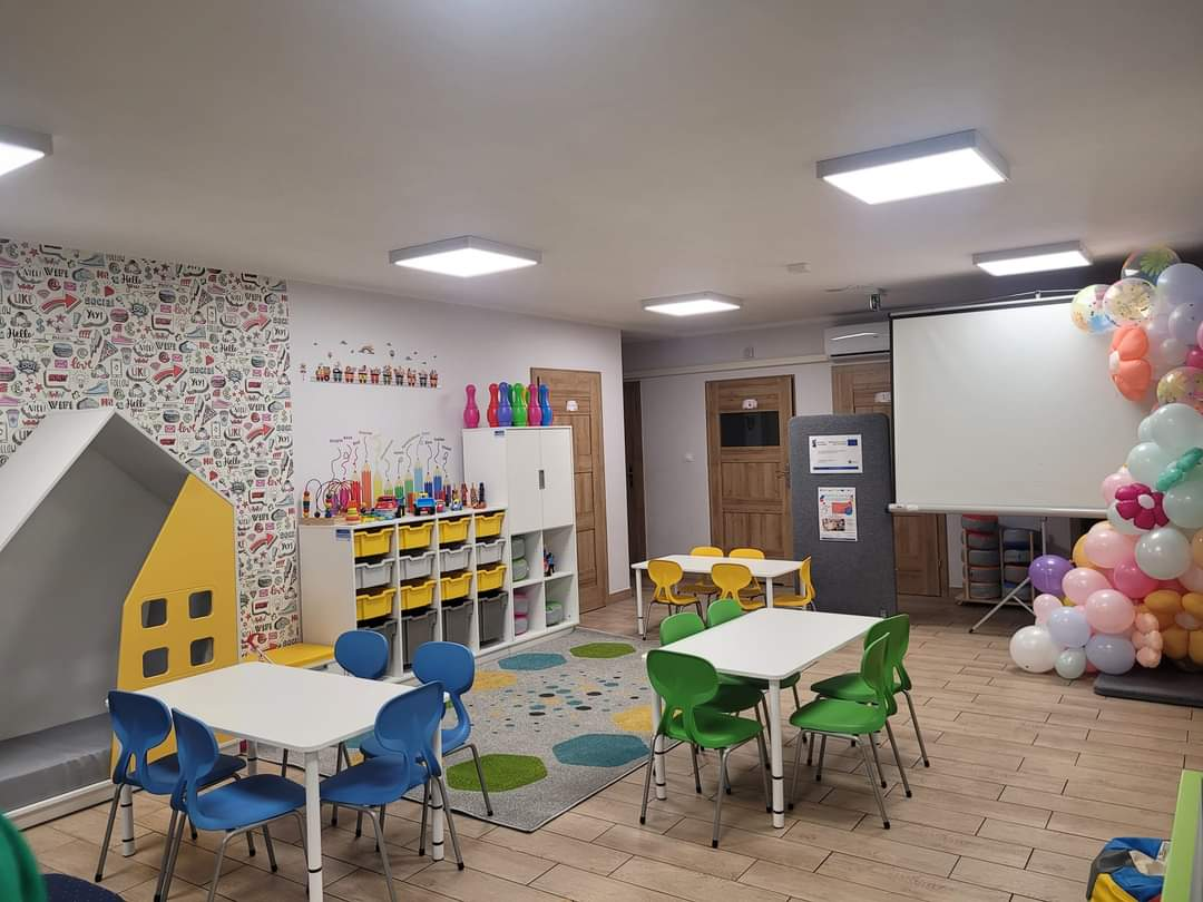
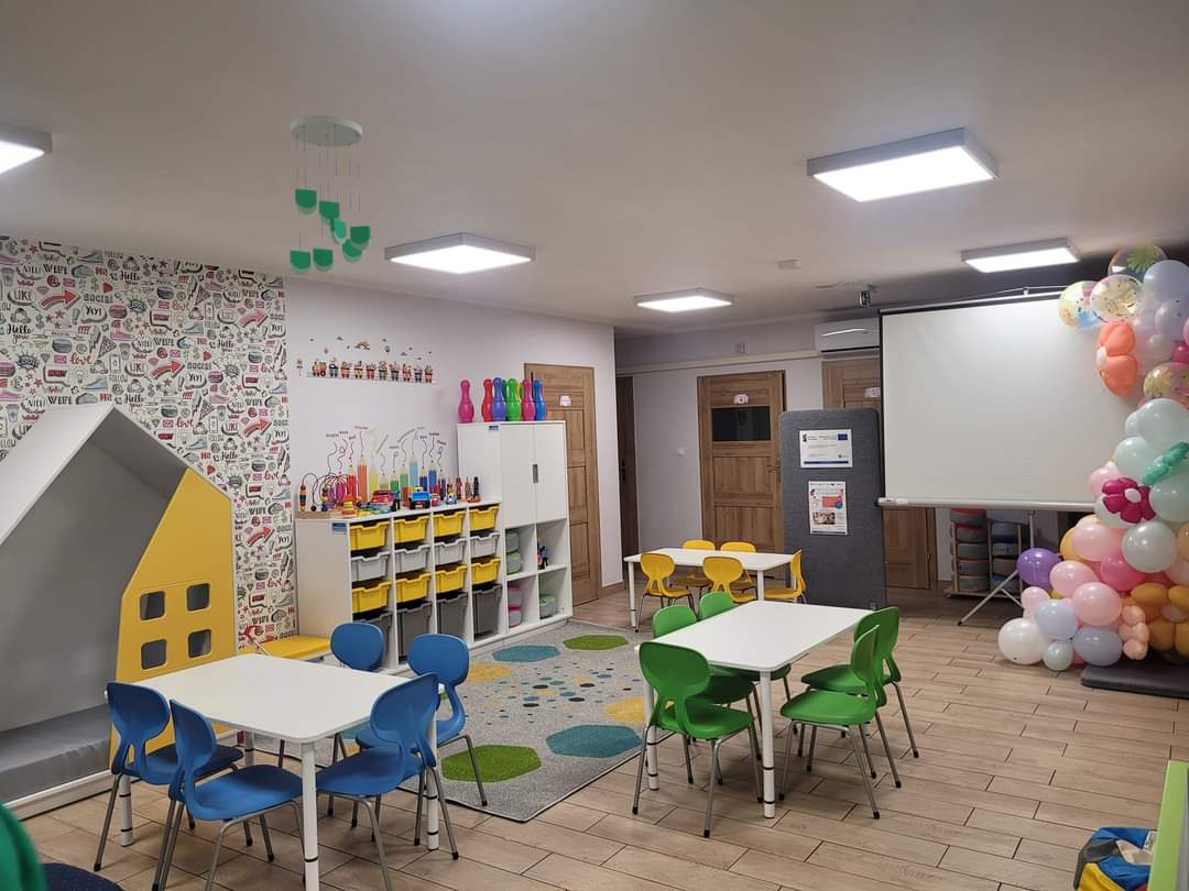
+ ceiling mobile (328, 201)
